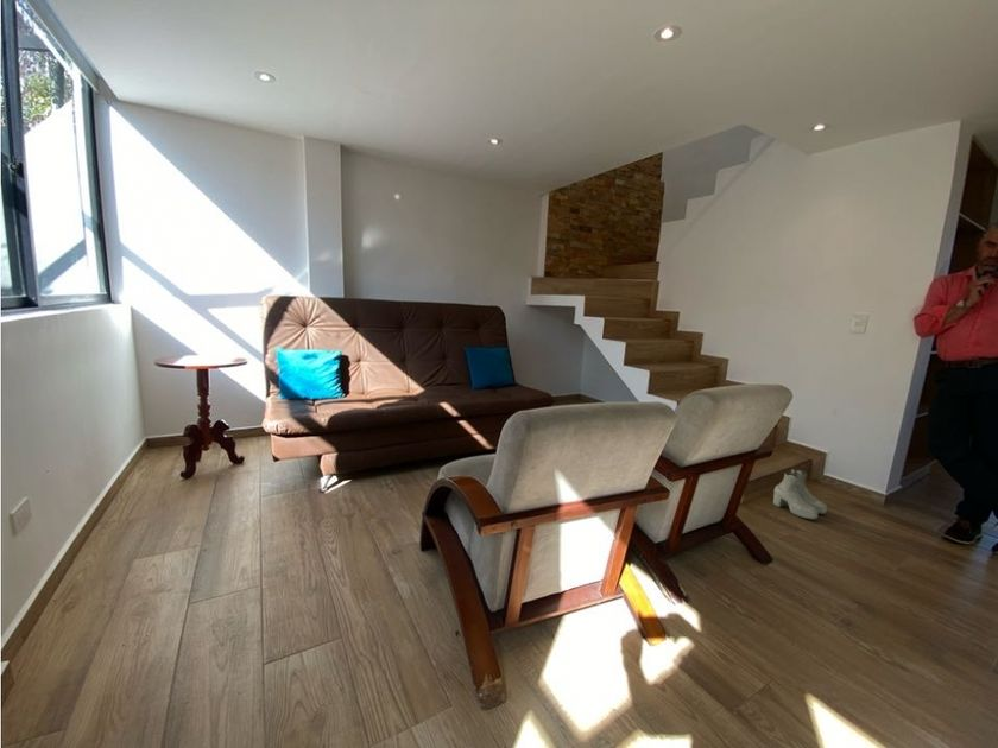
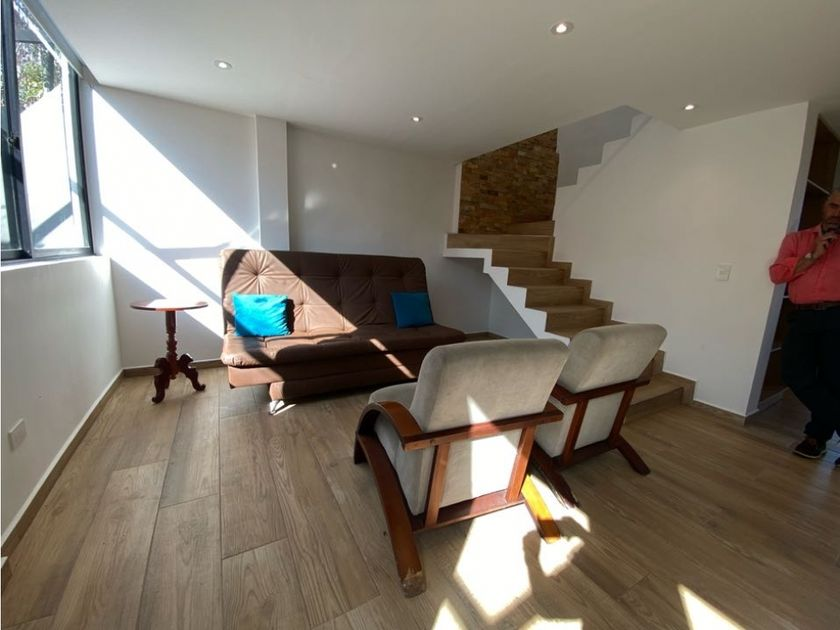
- boots (801, 492)
